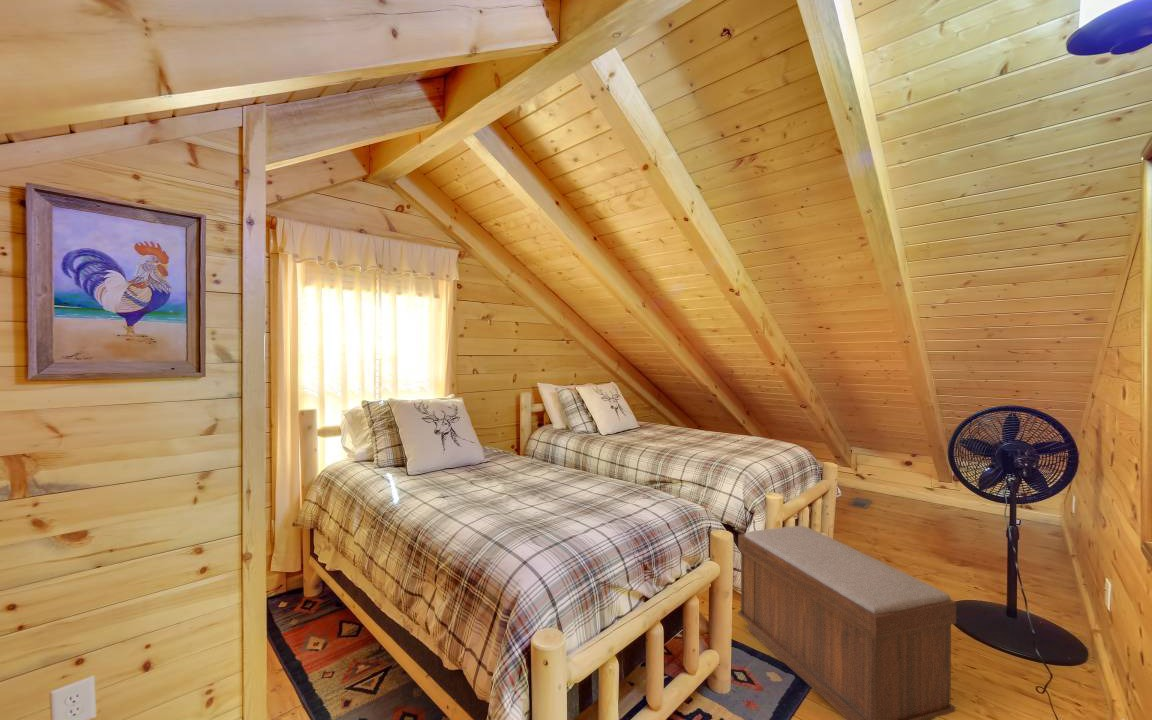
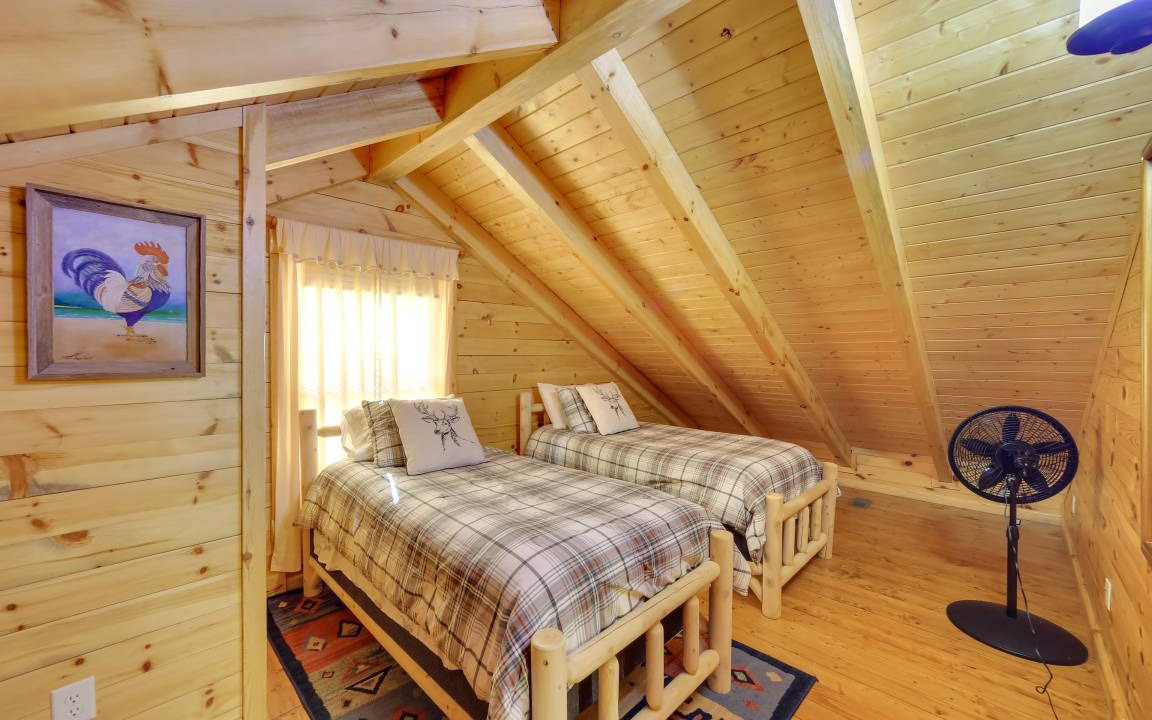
- bench (830, 611)
